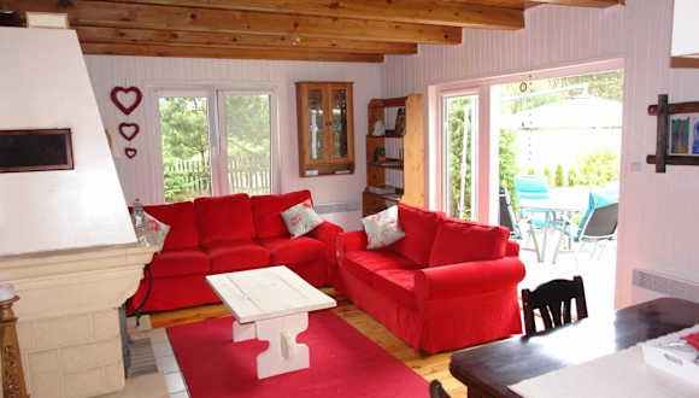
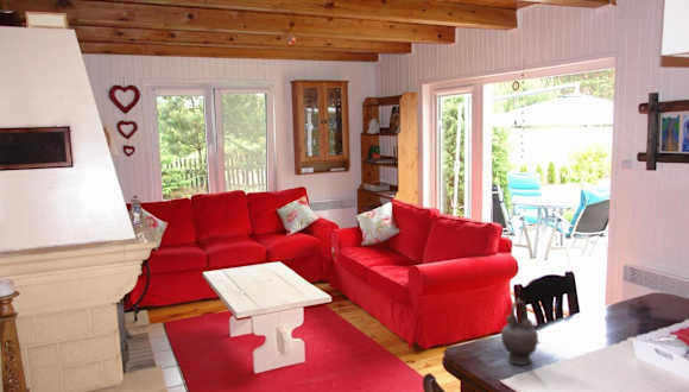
+ teapot (522, 330)
